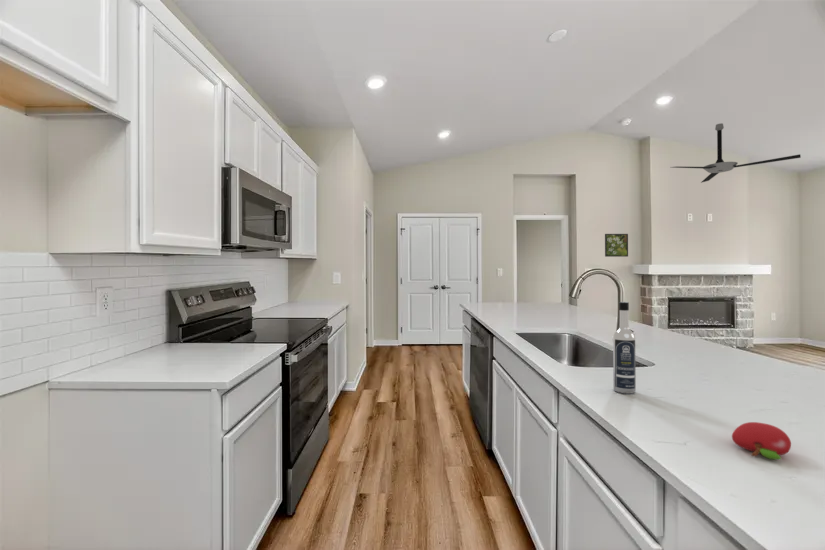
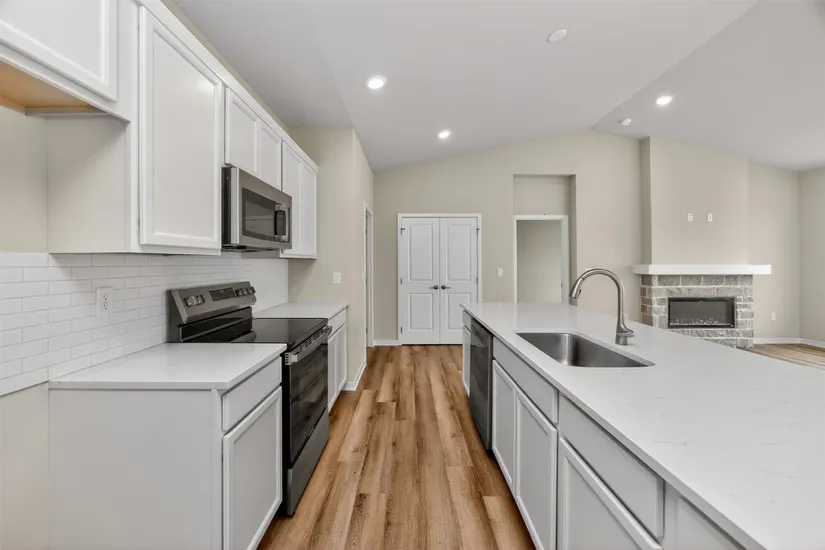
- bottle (624, 346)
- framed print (616, 245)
- fruit (760, 438)
- ceiling fan (721, 147)
